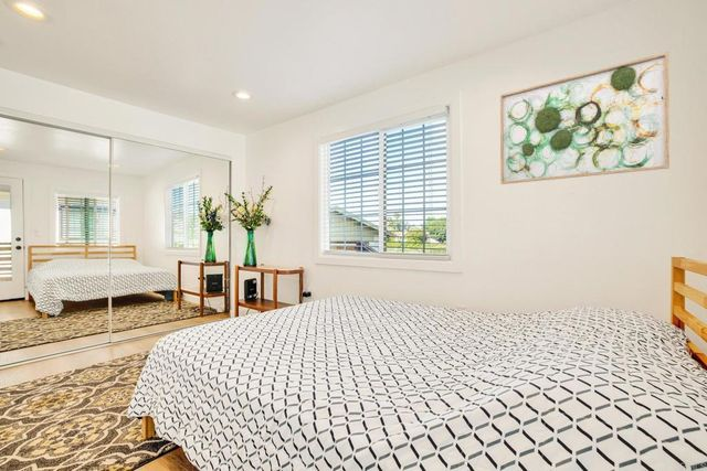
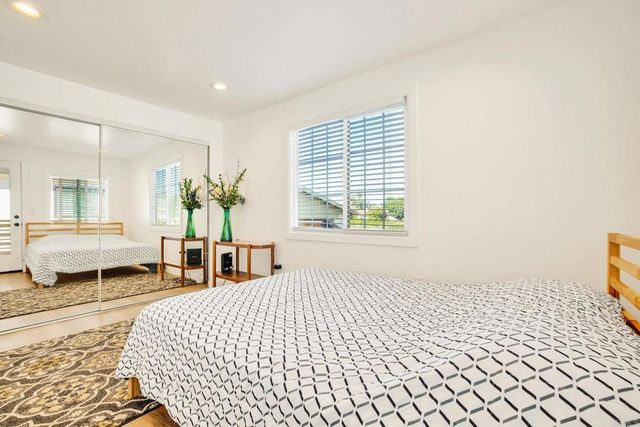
- wall art (573, 126)
